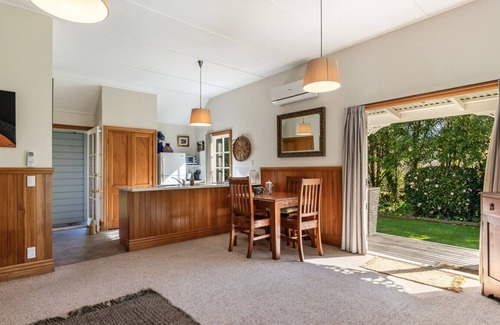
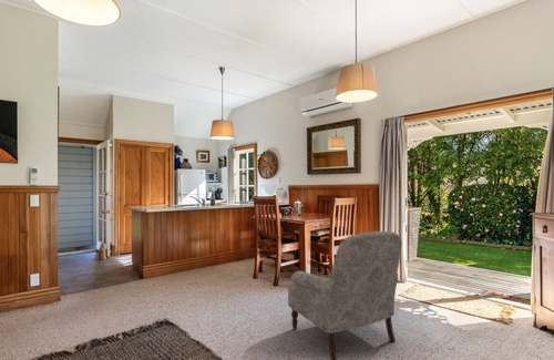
+ armchair (346, 281)
